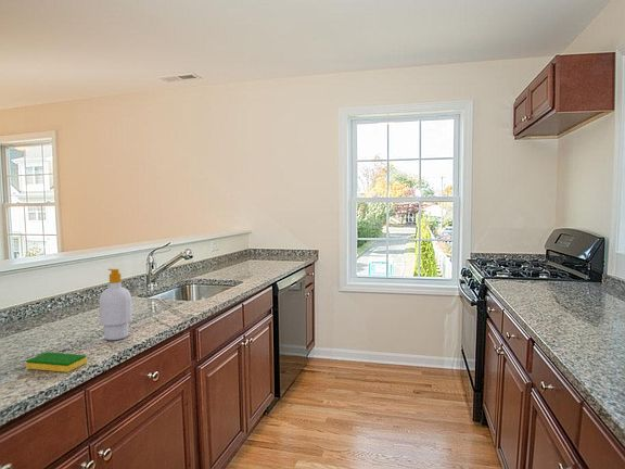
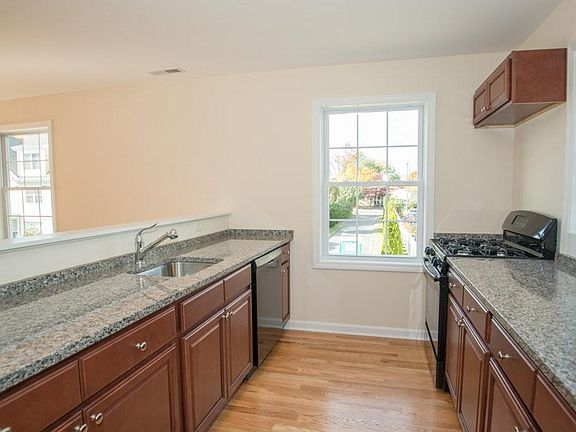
- soap bottle (115, 303)
- dish sponge (56, 362)
